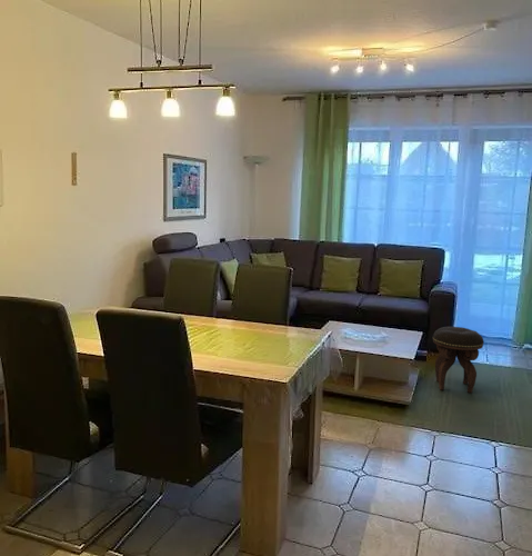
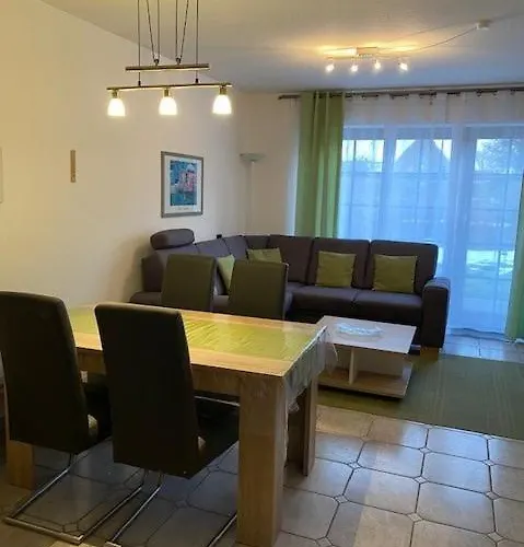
- footstool (455, 358)
